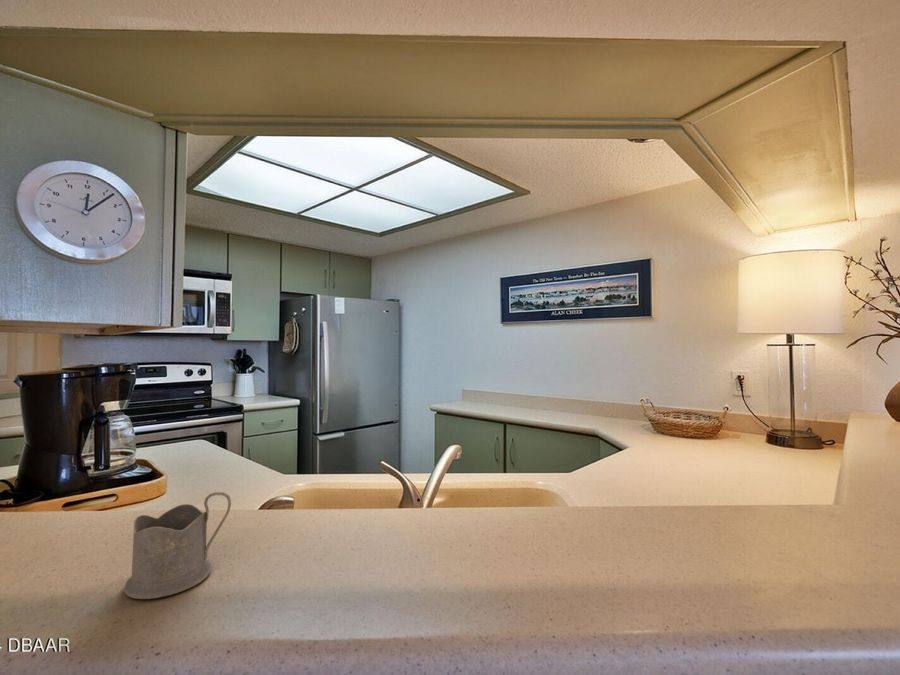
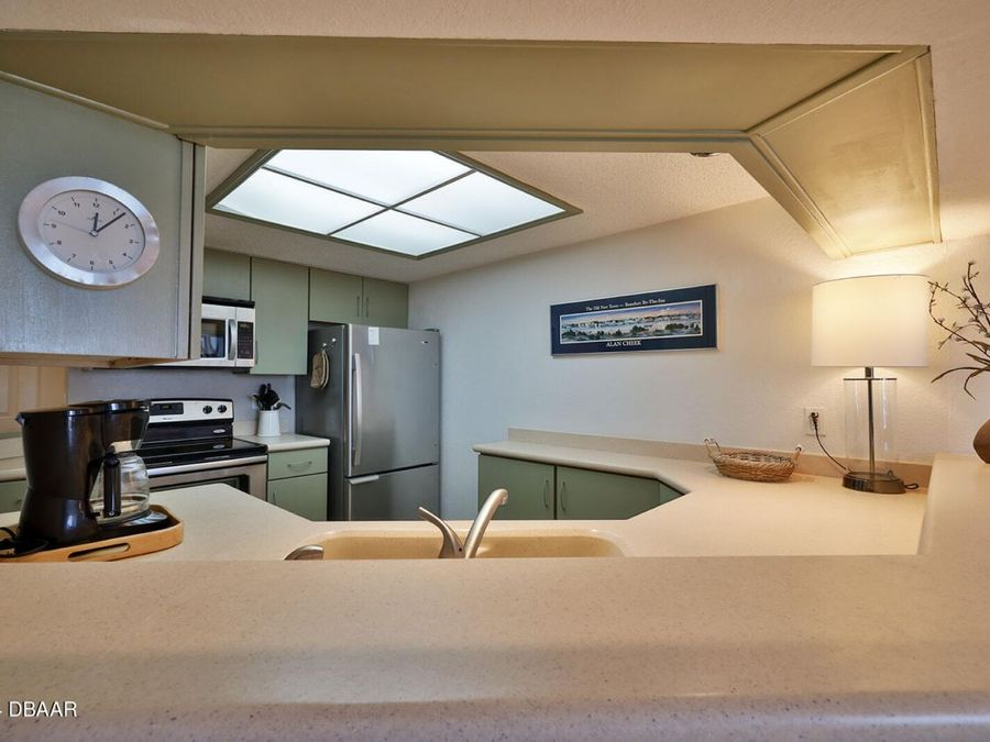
- tea glass holder (179, 526)
